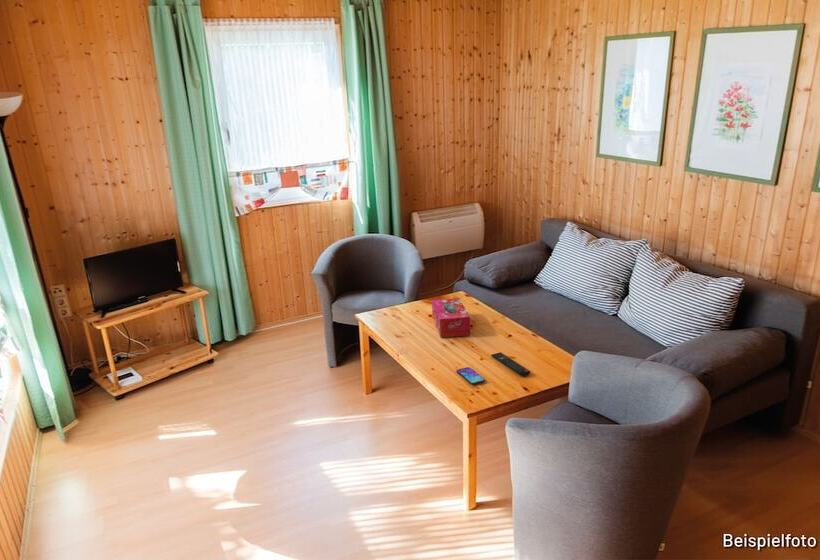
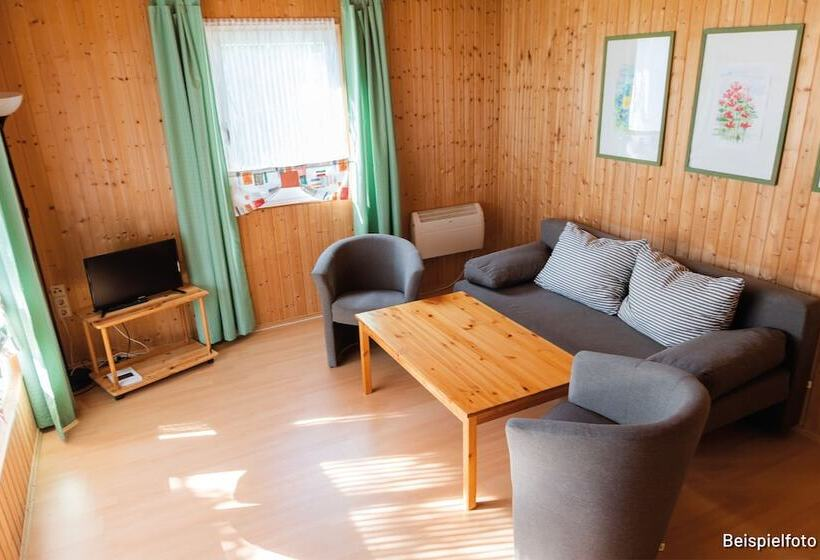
- remote control (510, 364)
- smartphone (470, 375)
- tissue box (450, 316)
